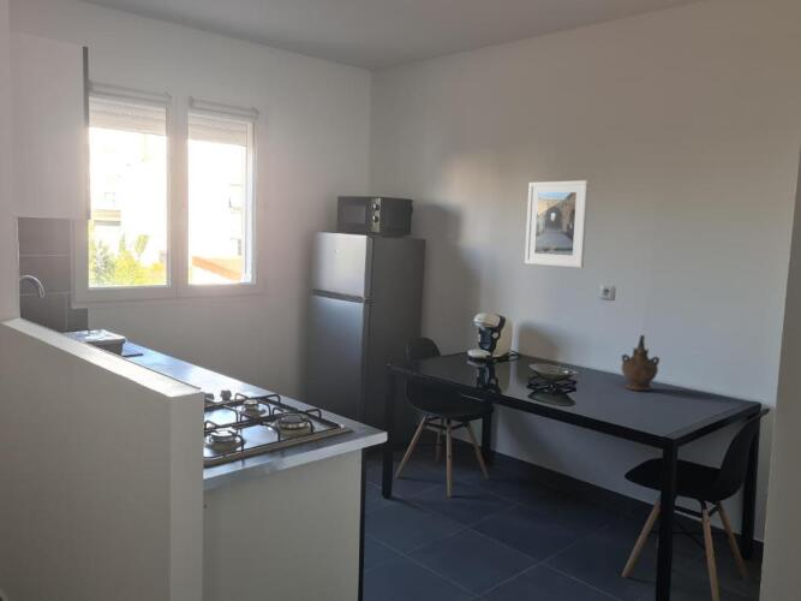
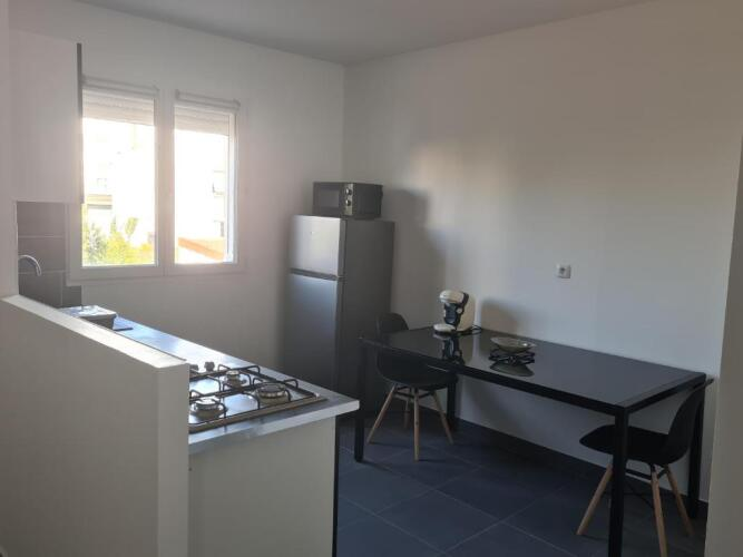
- ceremonial vessel (640, 362)
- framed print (555, 224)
